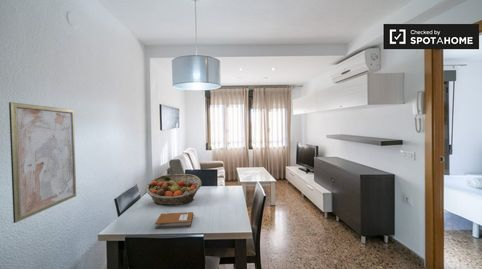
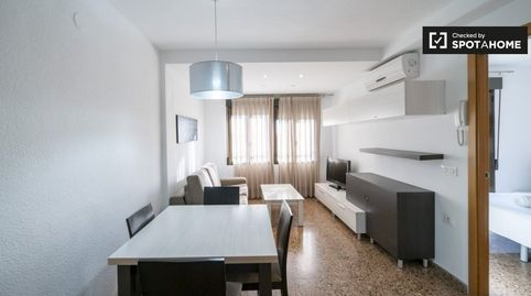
- notebook (176, 219)
- fruit basket (174, 189)
- wall art (48, 157)
